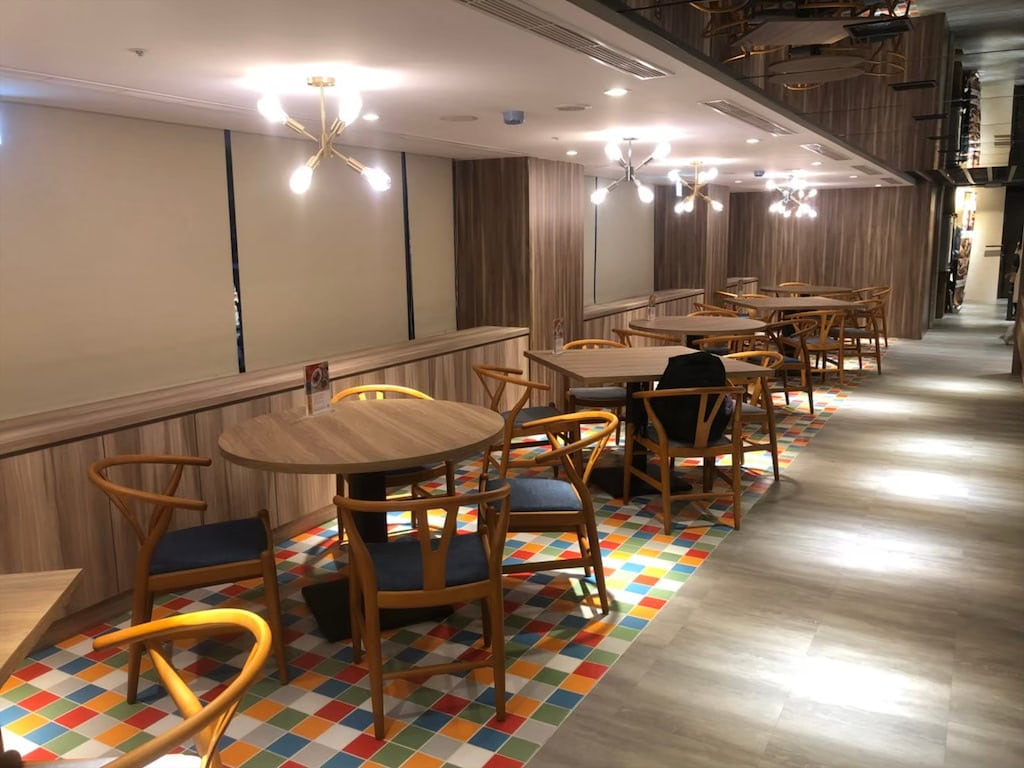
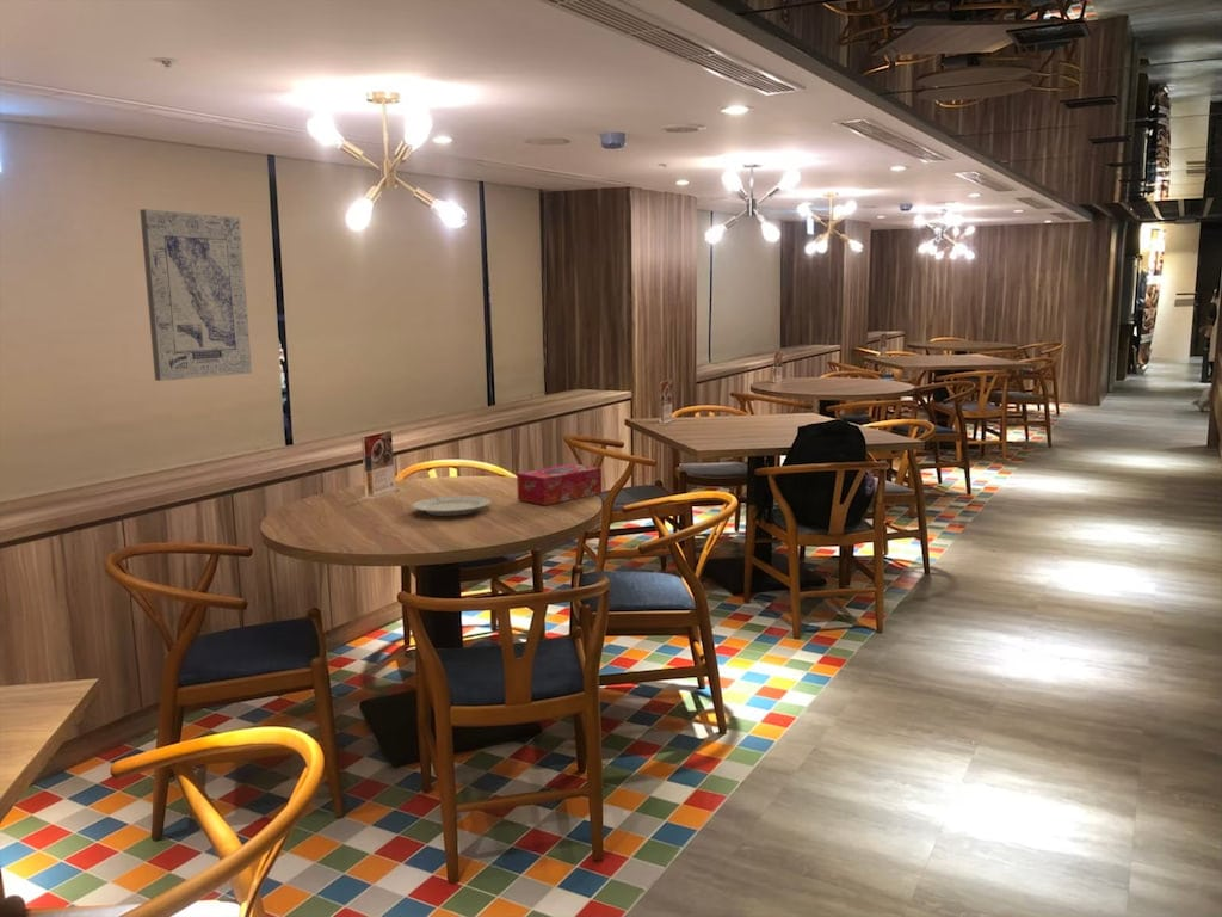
+ chinaware (451, 506)
+ wall art (198, 296)
+ tissue box (560, 484)
